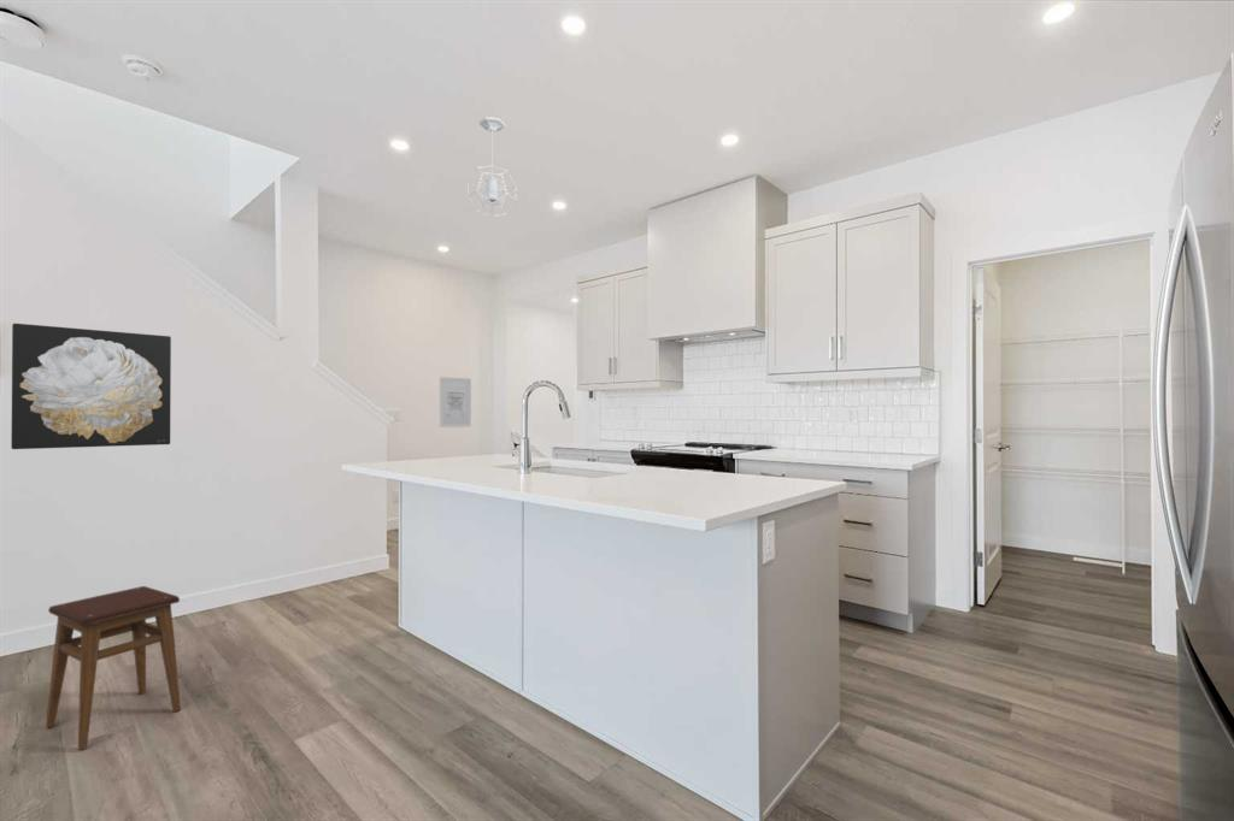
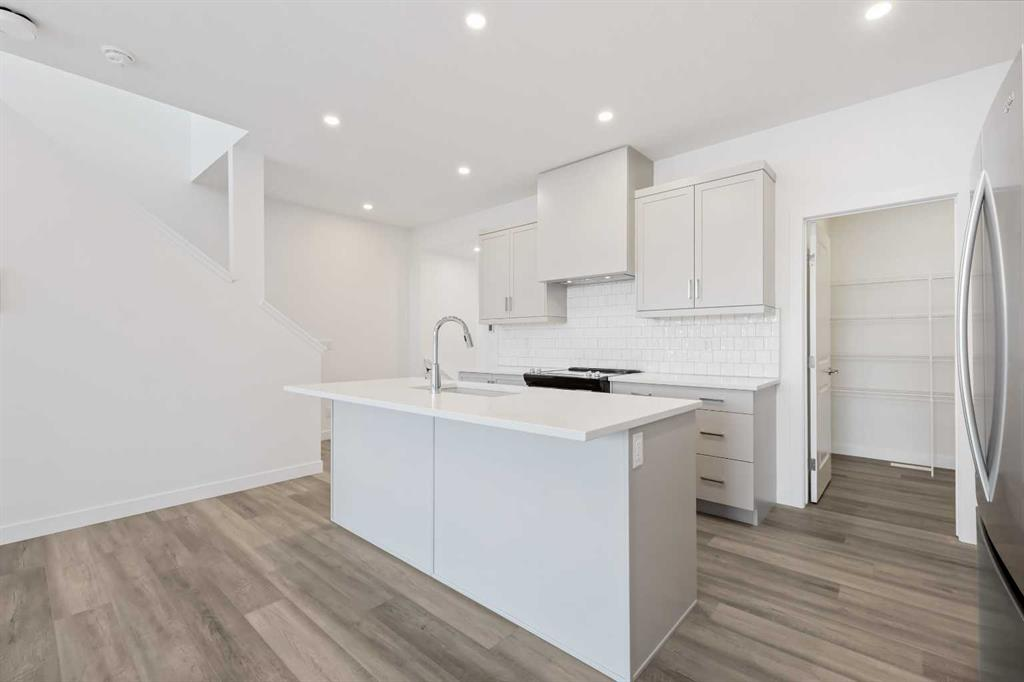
- pendant light (492, 170)
- stool (113, 655)
- wall art (456, 402)
- wall art (96, 388)
